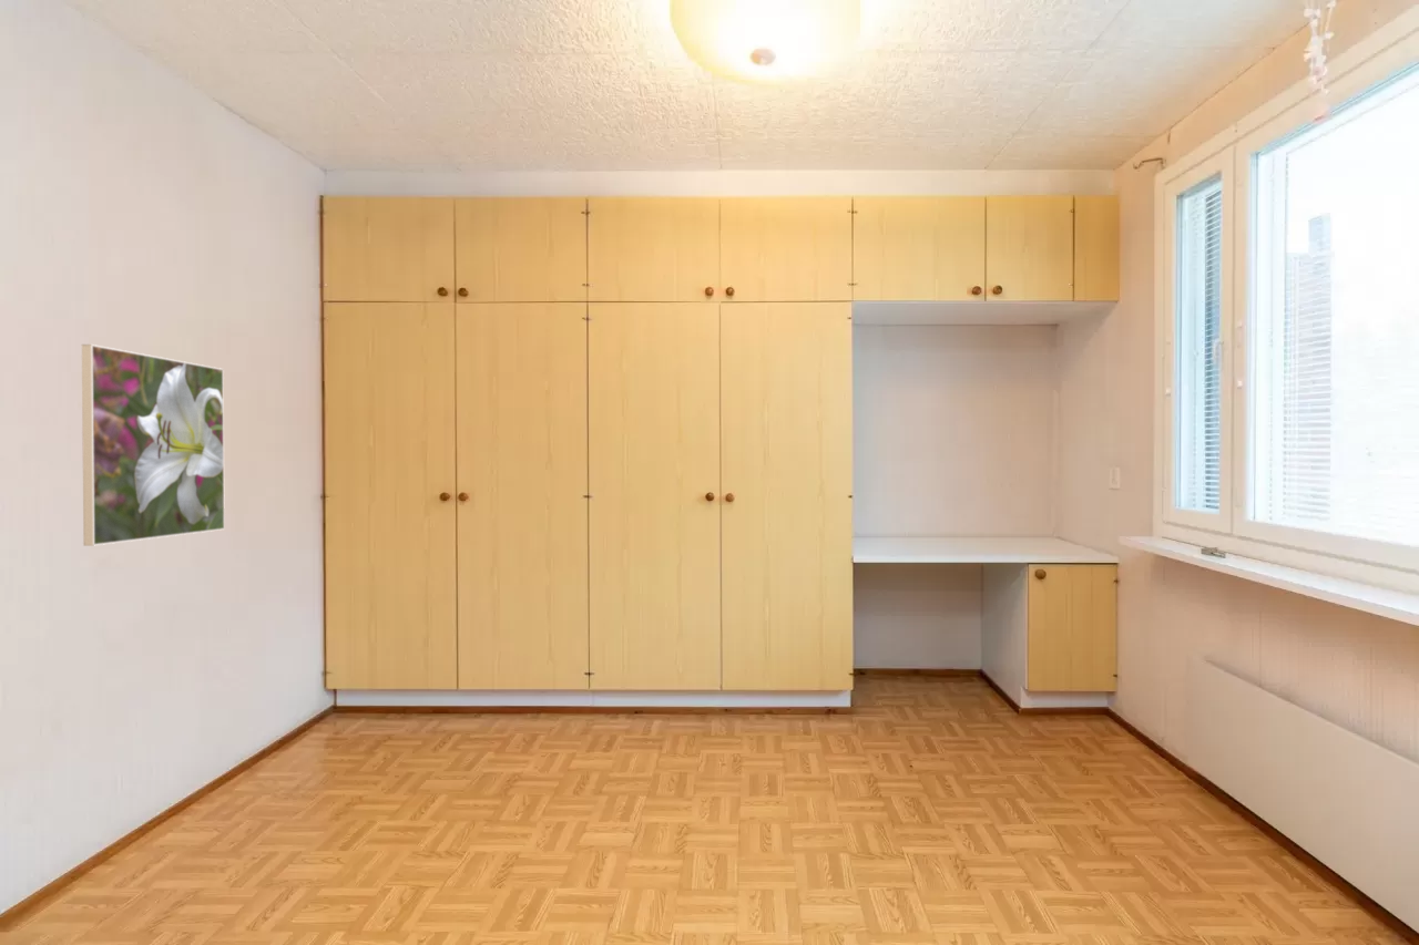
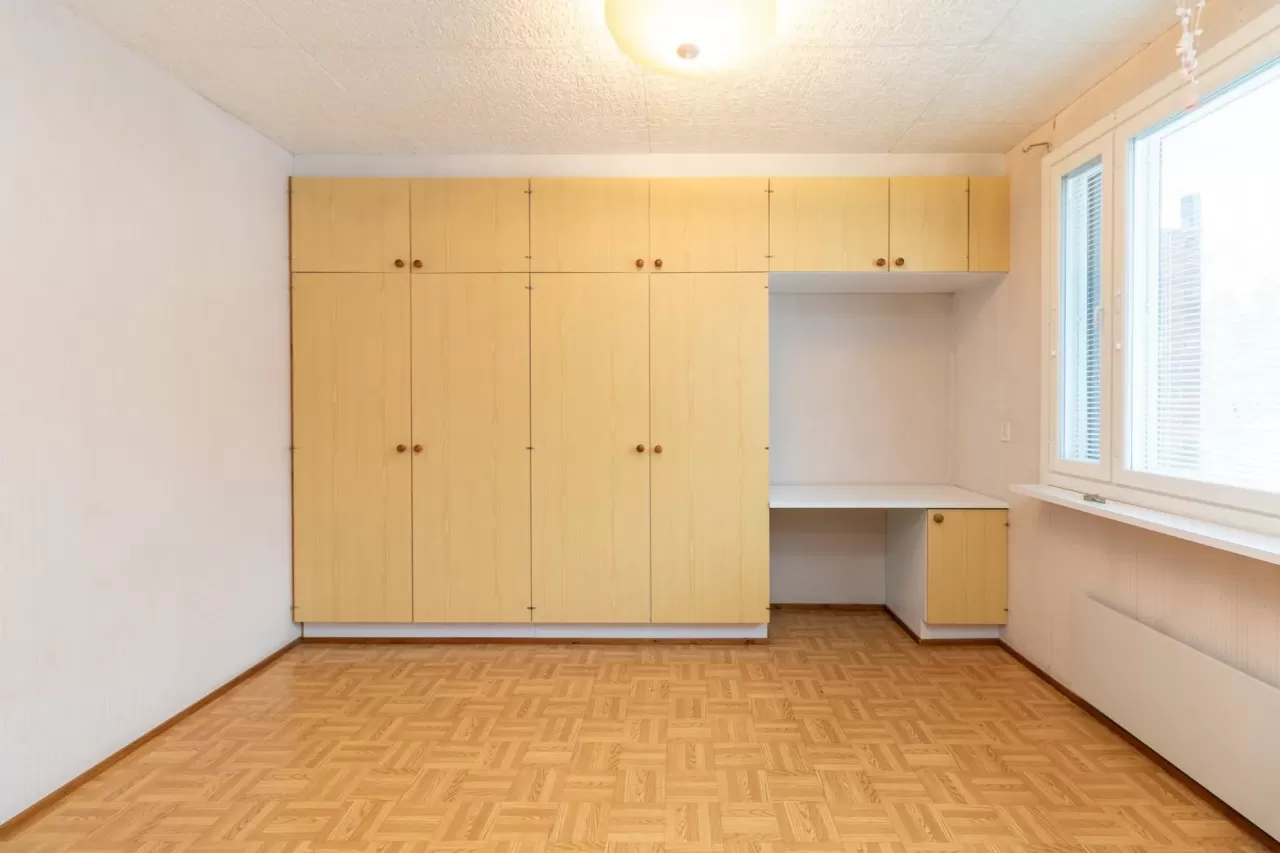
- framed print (161, 446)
